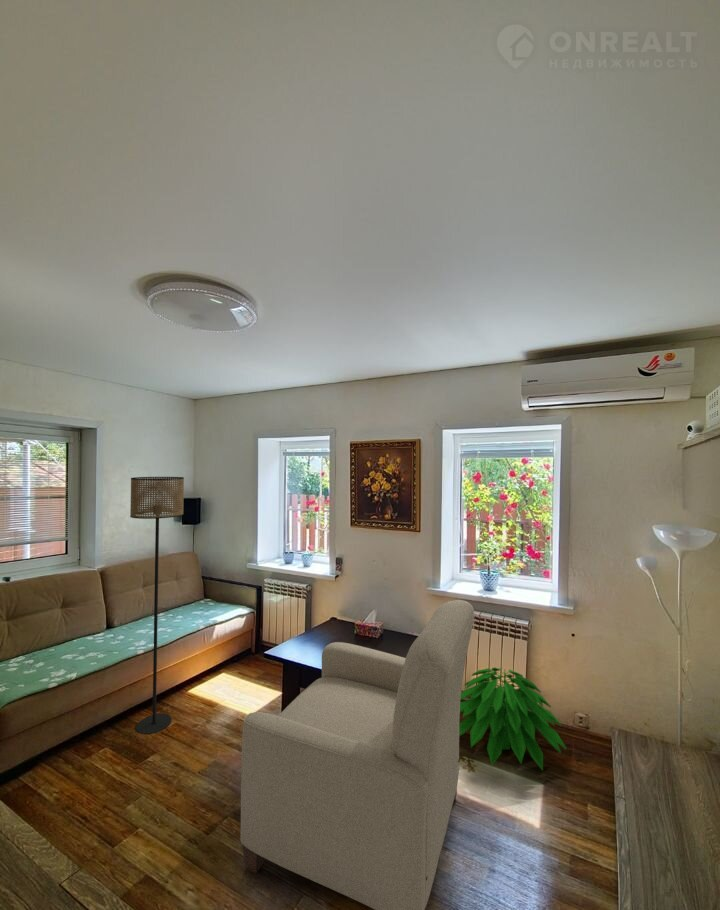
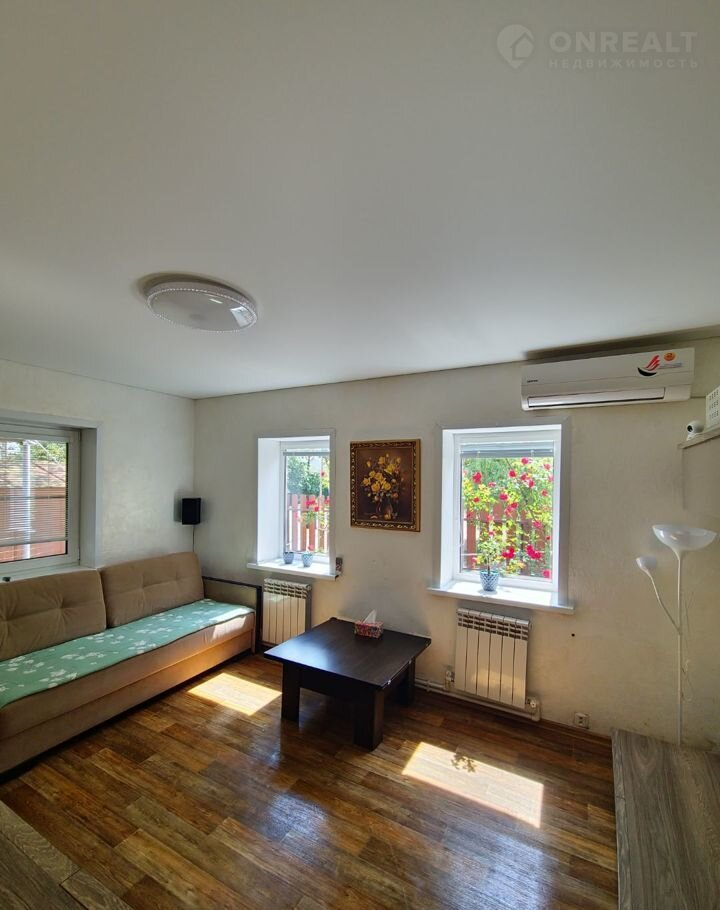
- chair (367, 717)
- indoor plant (504, 706)
- floor lamp (156, 600)
